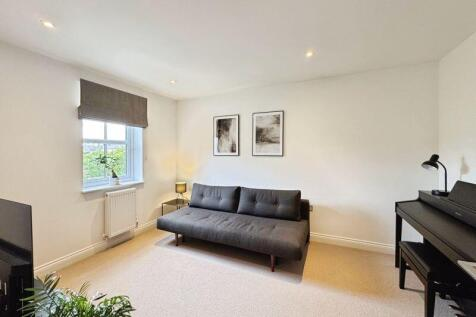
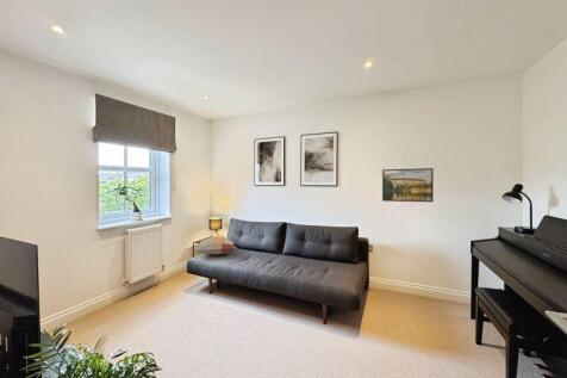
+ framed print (406, 185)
+ decorative pillow (217, 244)
